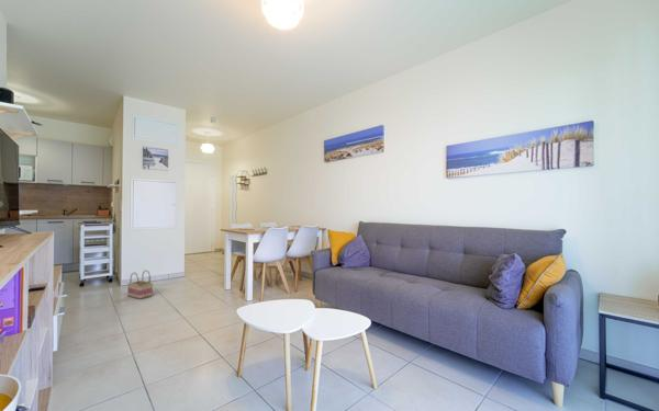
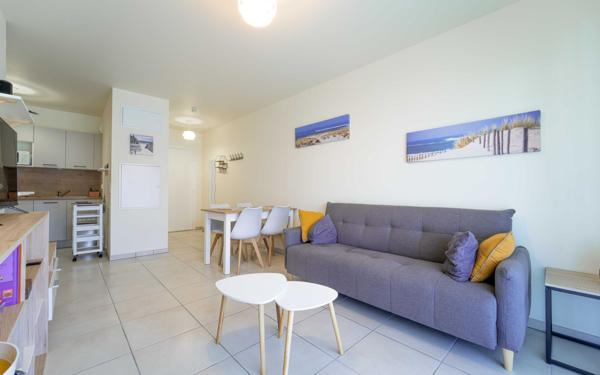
- basket (139, 283)
